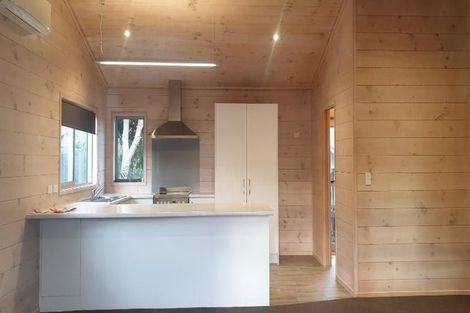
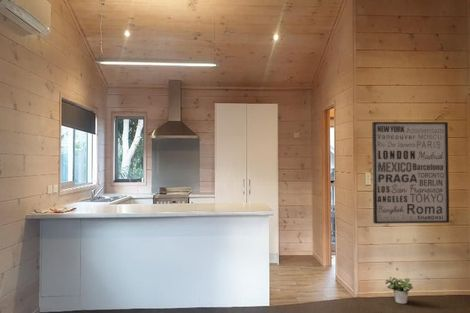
+ wall art (410, 172)
+ potted plant (399, 289)
